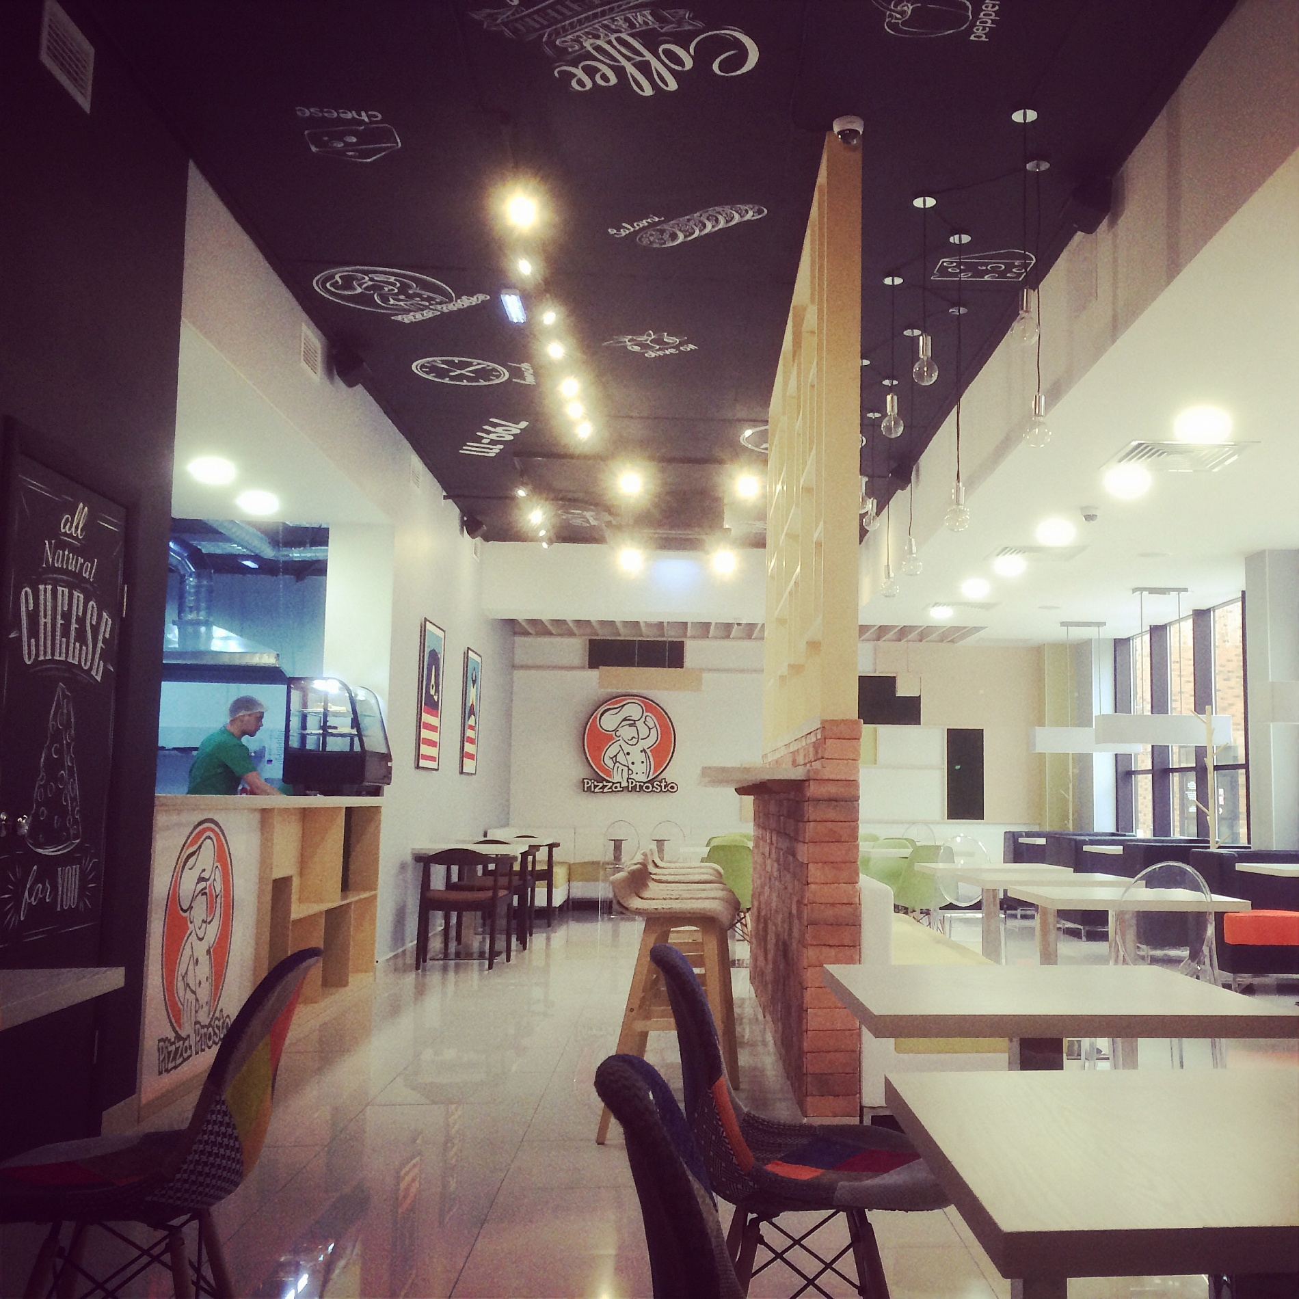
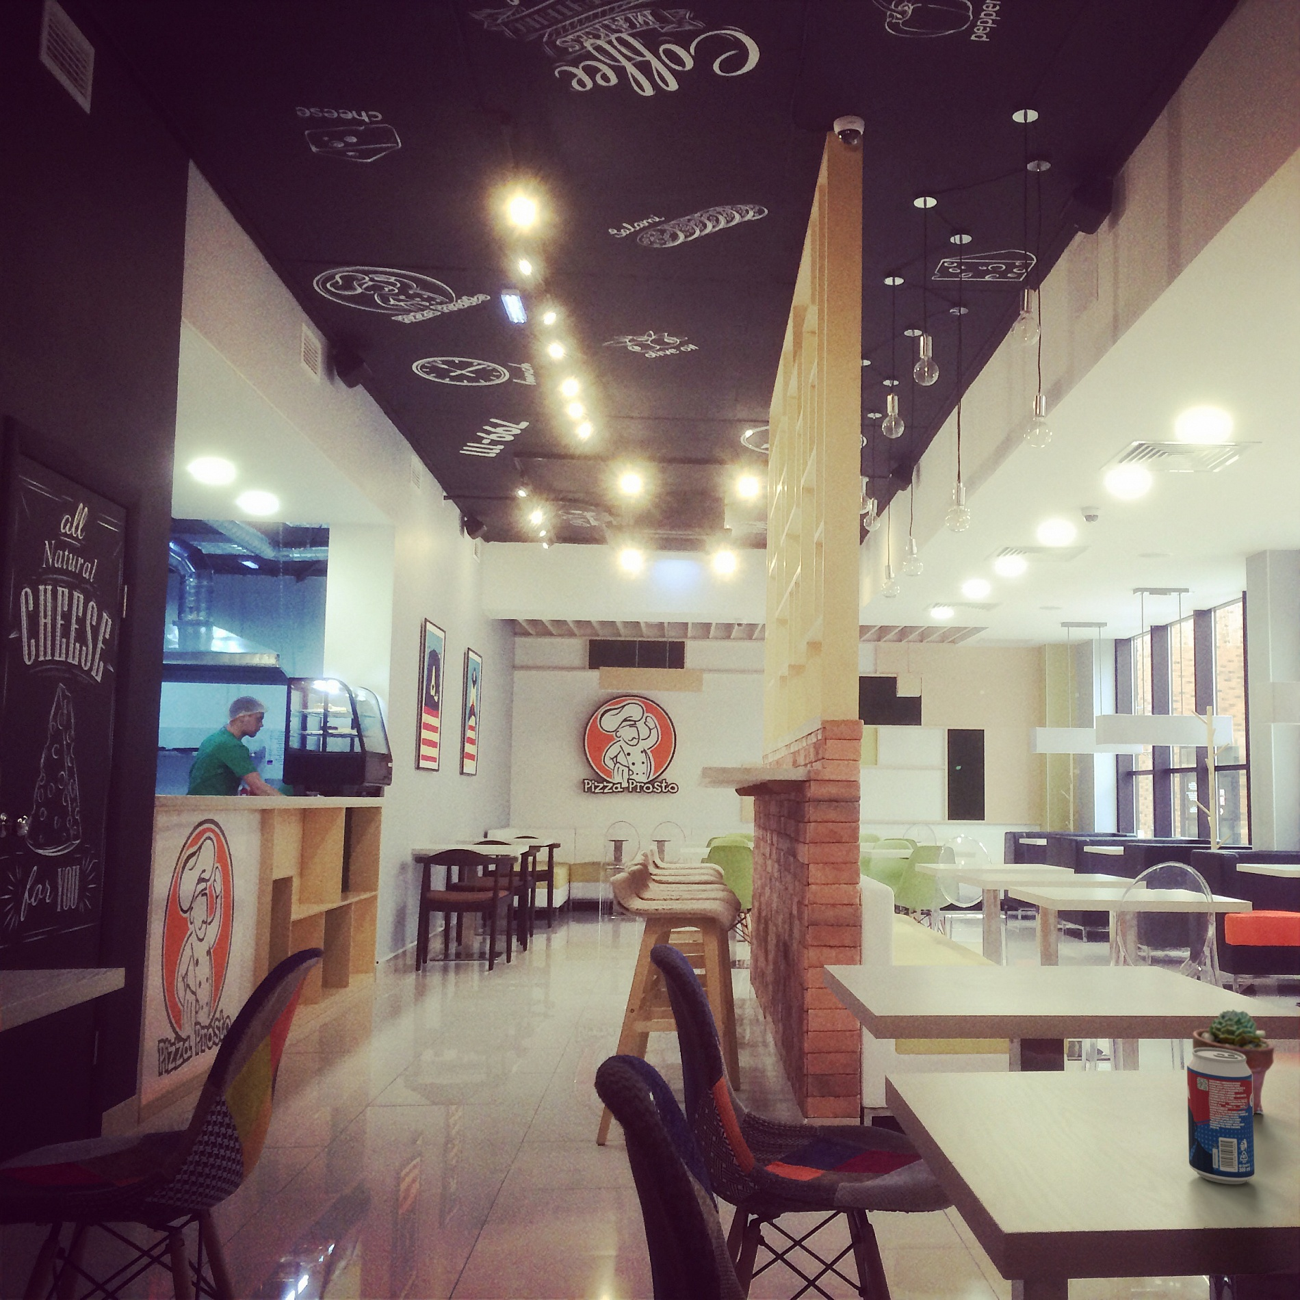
+ beverage can (1220, 1114)
+ potted succulent (1233, 1051)
